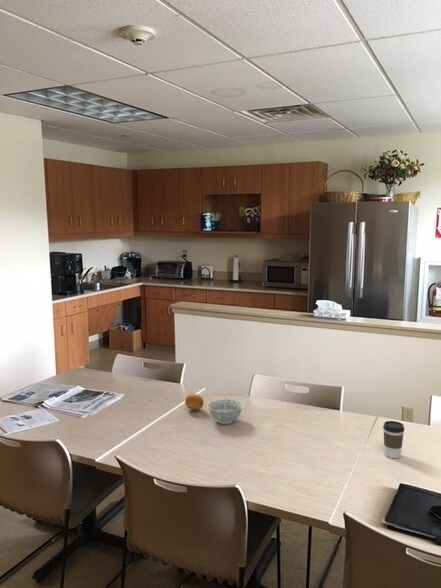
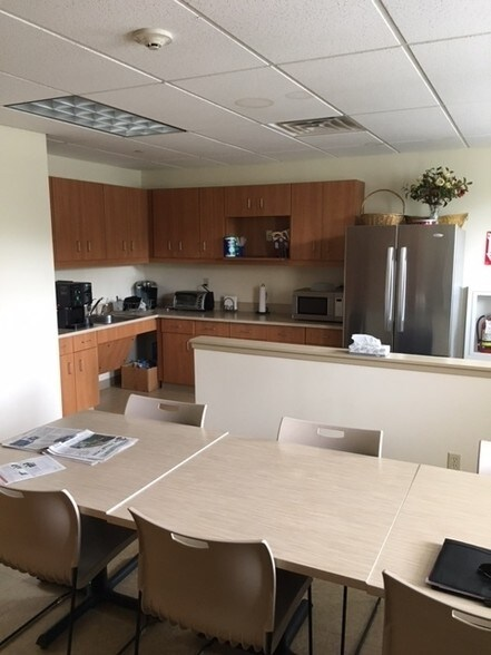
- fruit (194, 402)
- coffee cup (393, 439)
- bowl (225, 412)
